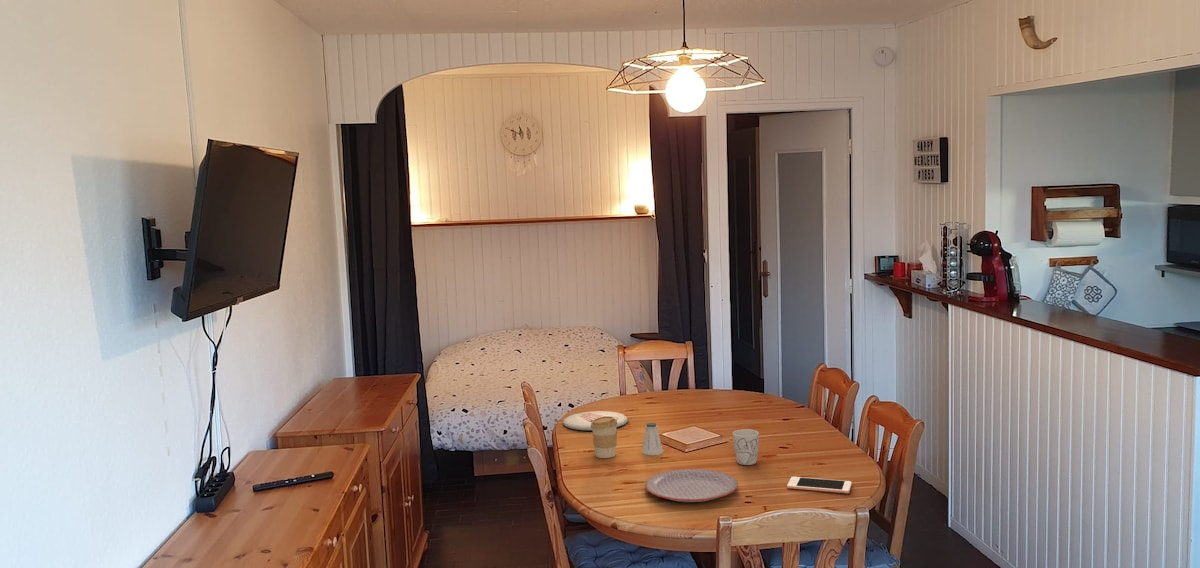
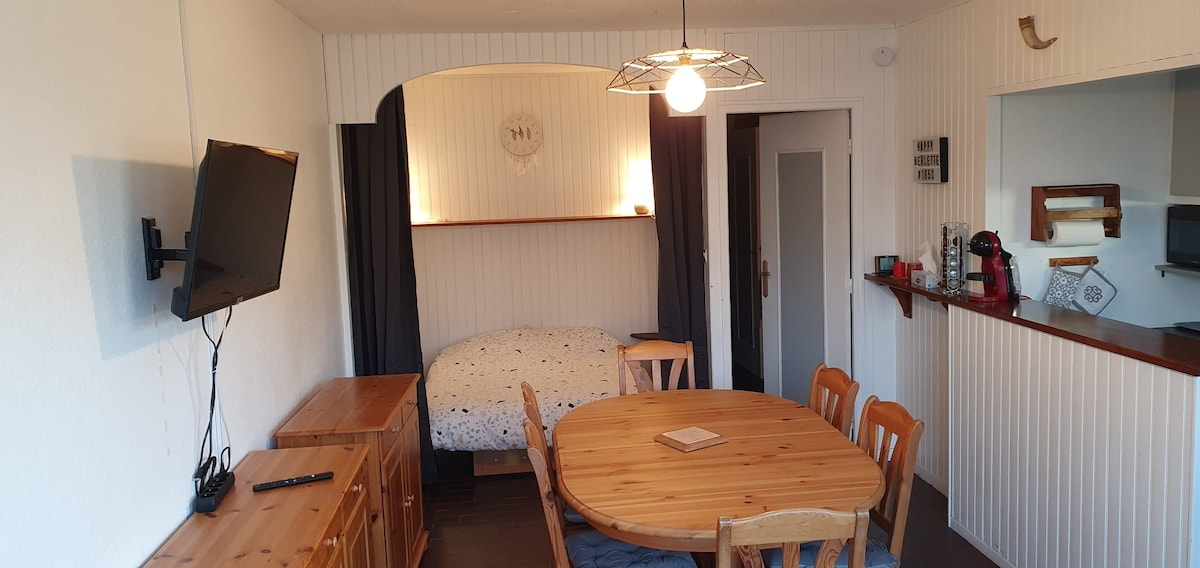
- saltshaker (651, 438)
- mug (747, 446)
- plate (594, 419)
- coffee cup (604, 436)
- cell phone (819, 484)
- plate (691, 486)
